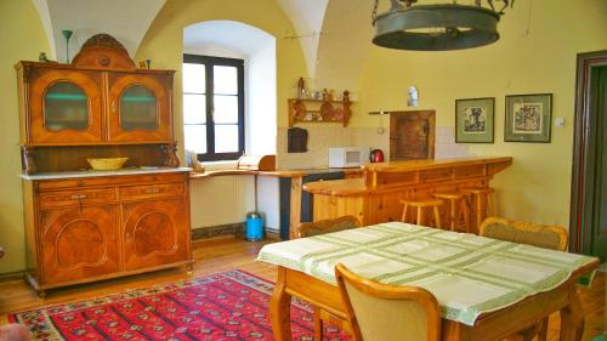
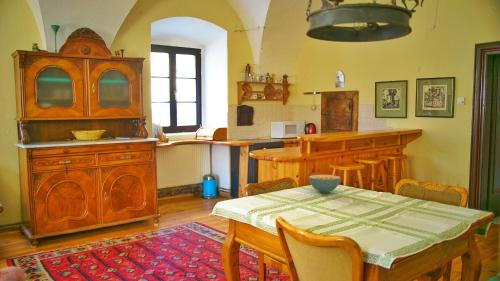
+ cereal bowl (324, 184)
